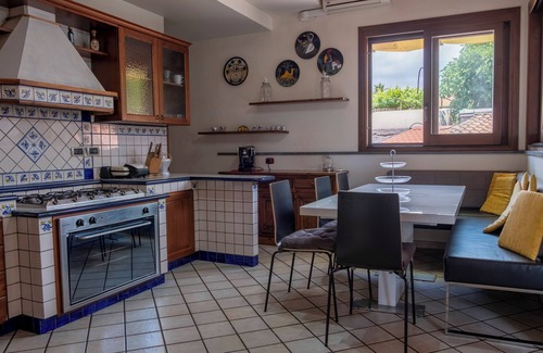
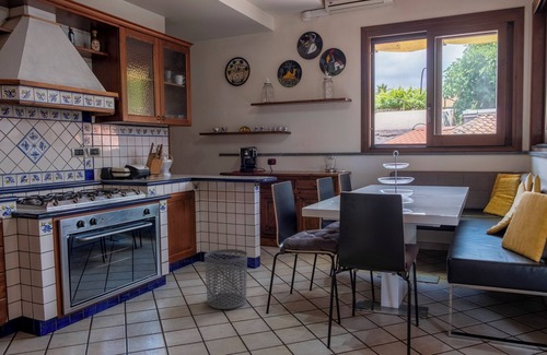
+ waste bin (225, 277)
